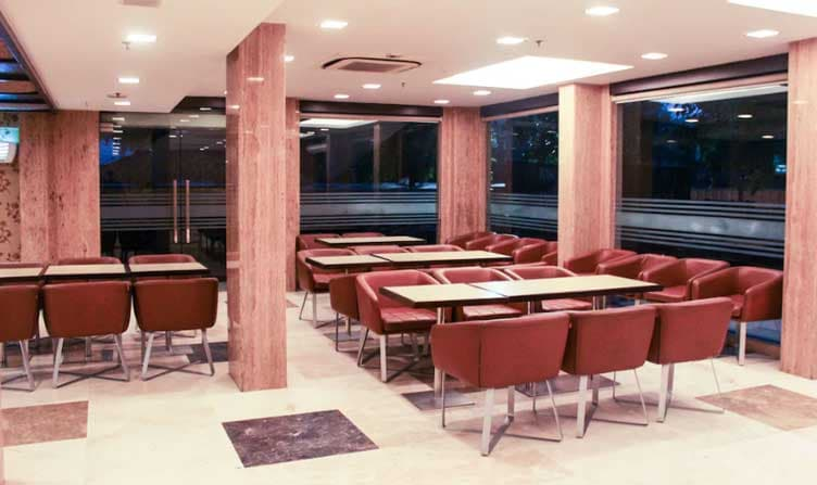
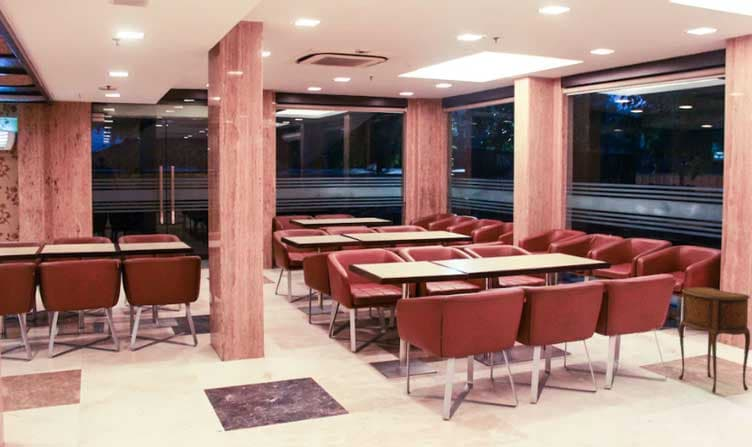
+ side table (711, 338)
